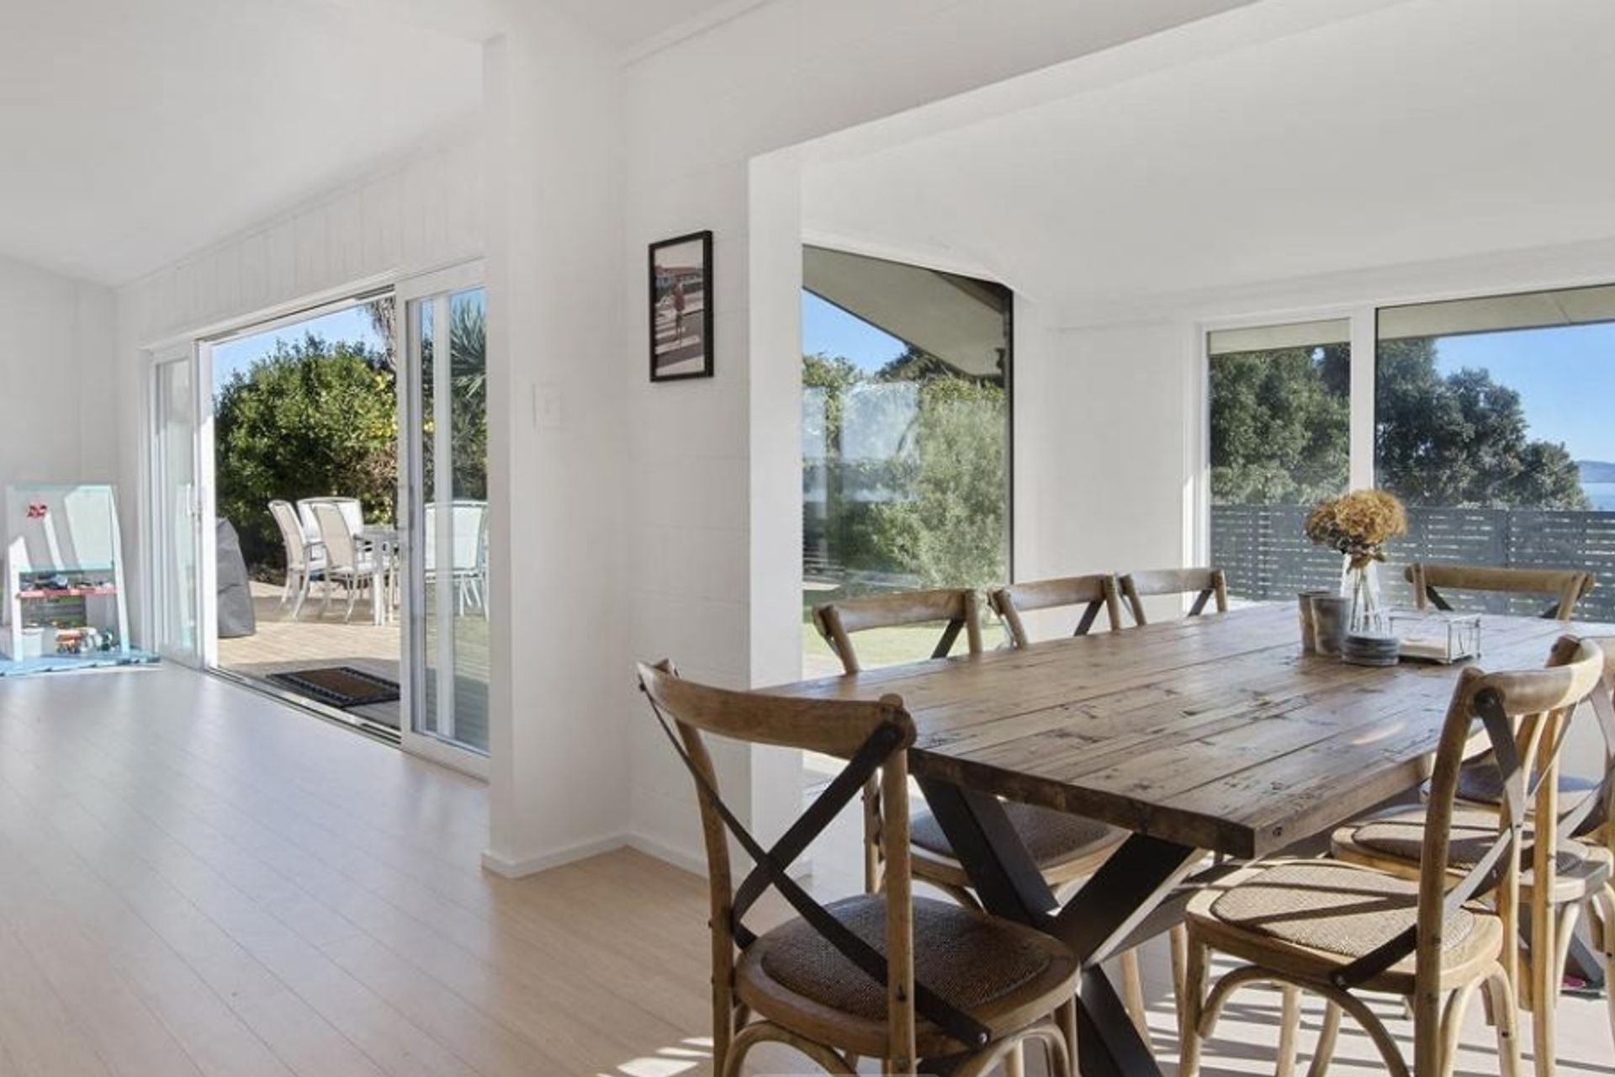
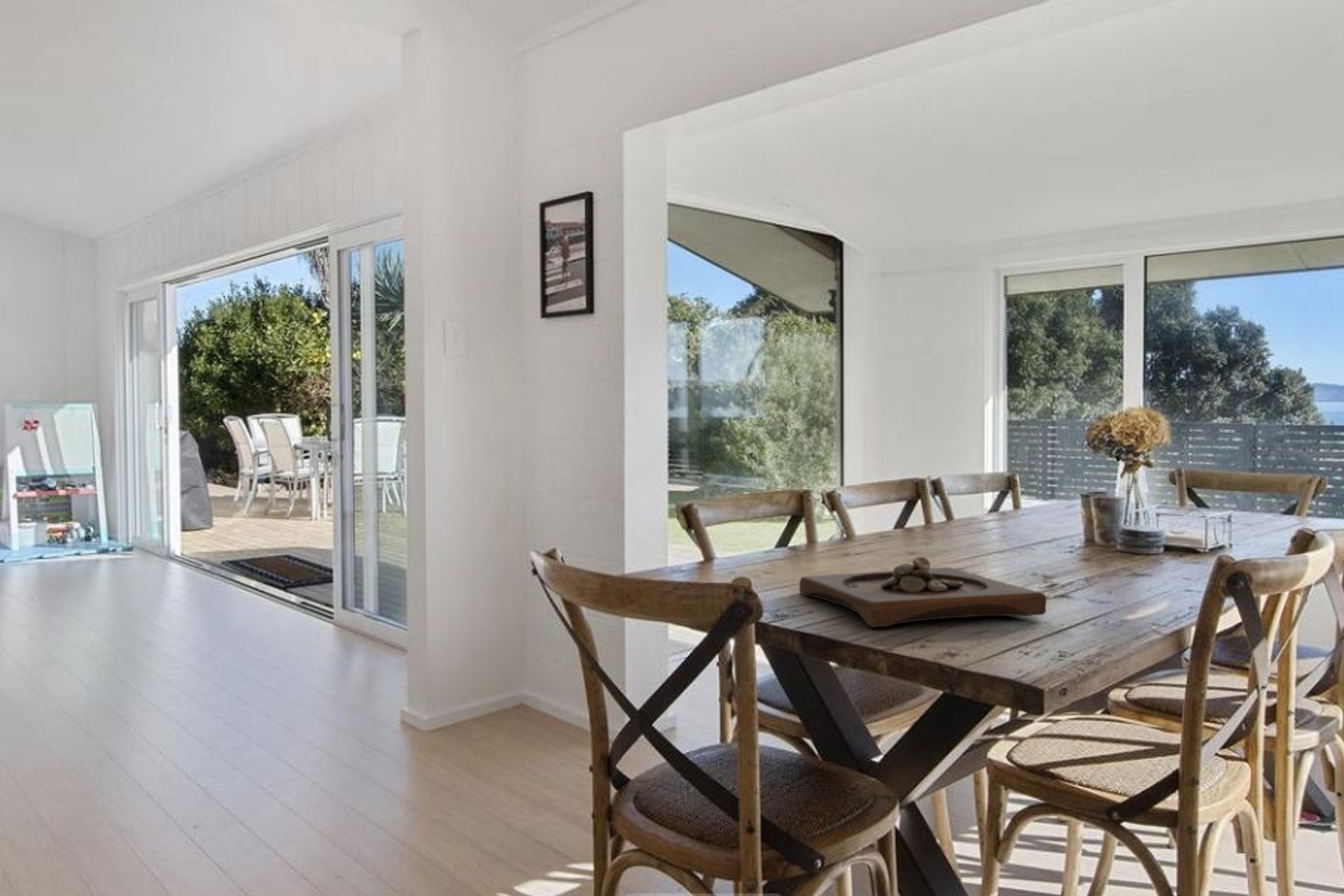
+ wooden tray (914, 580)
